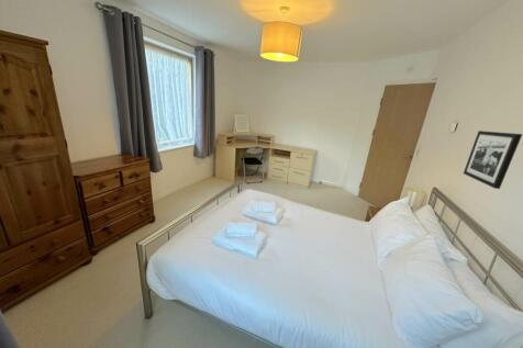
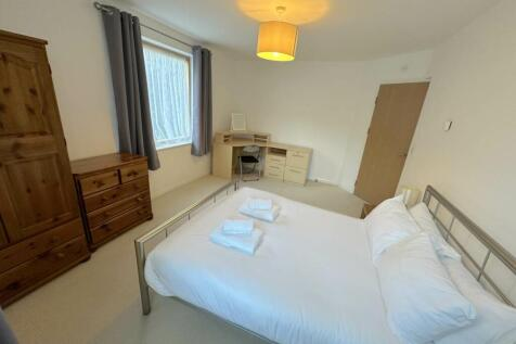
- picture frame (488, 157)
